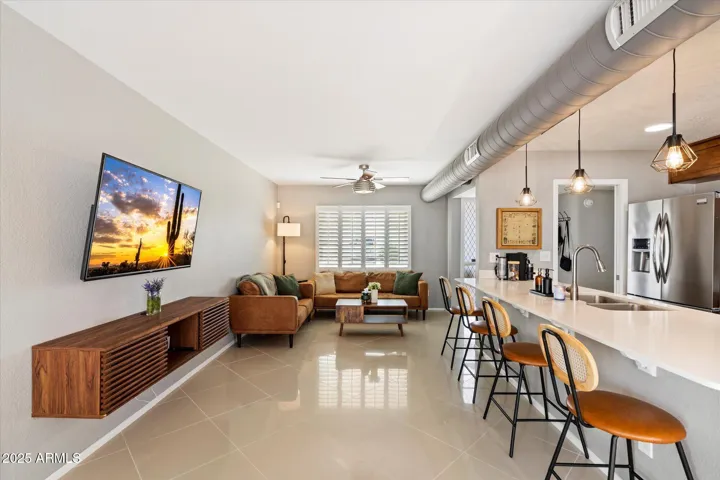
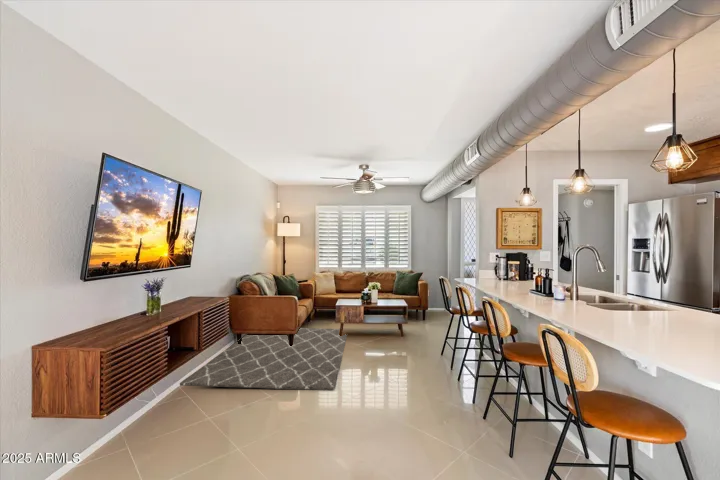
+ rug (285, 350)
